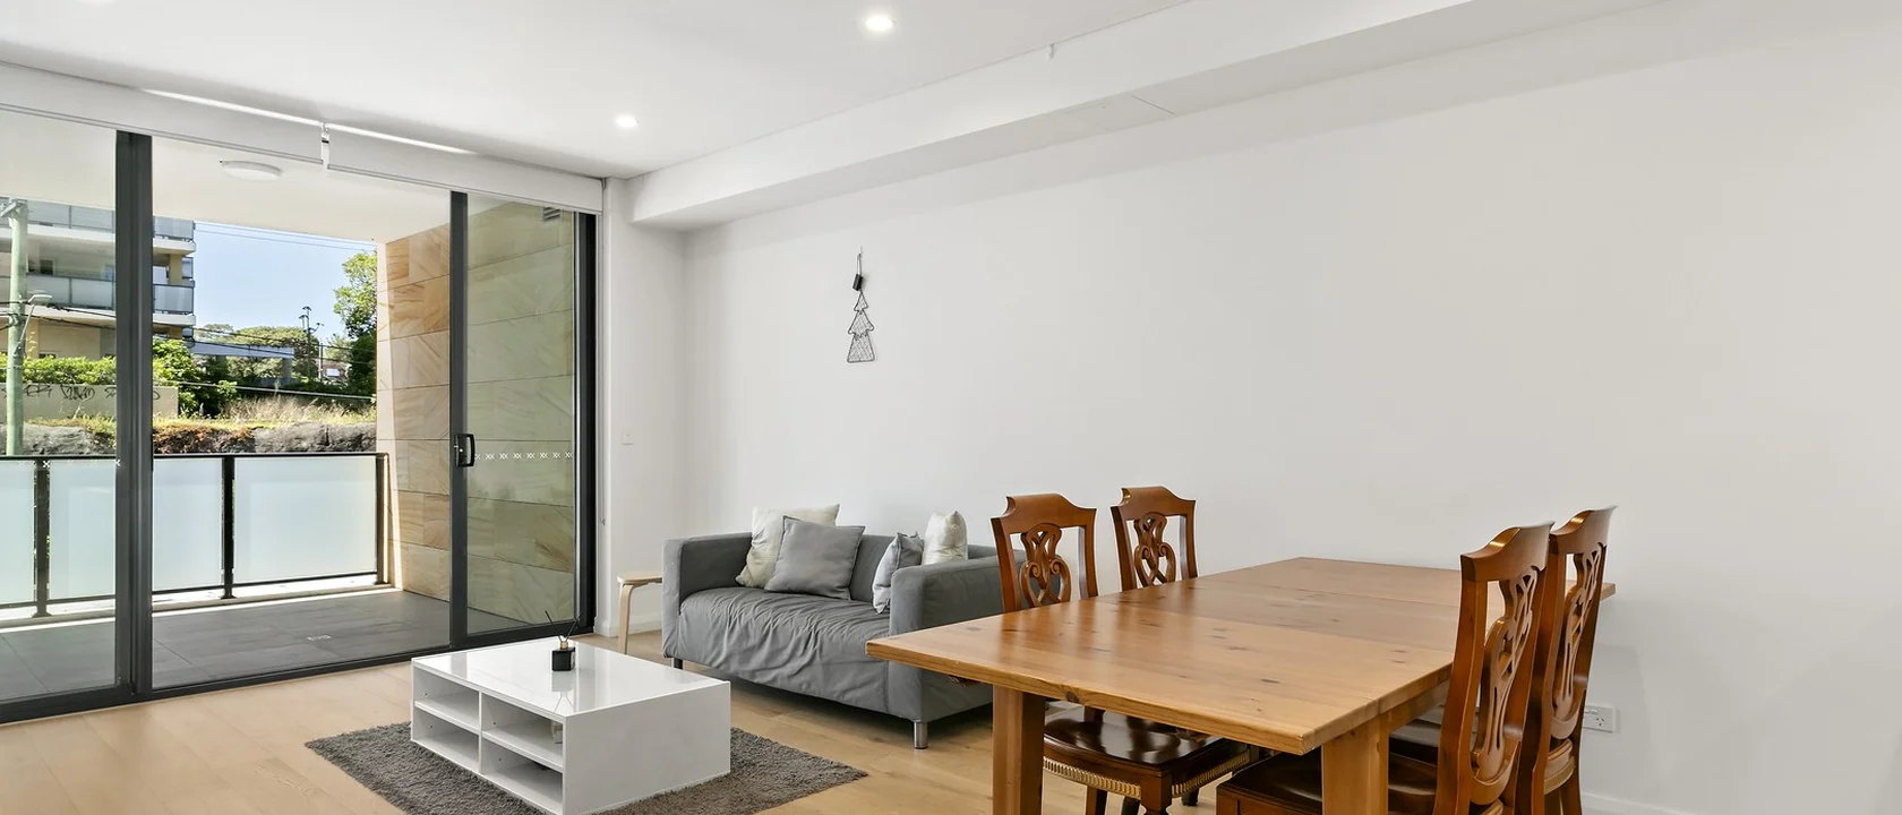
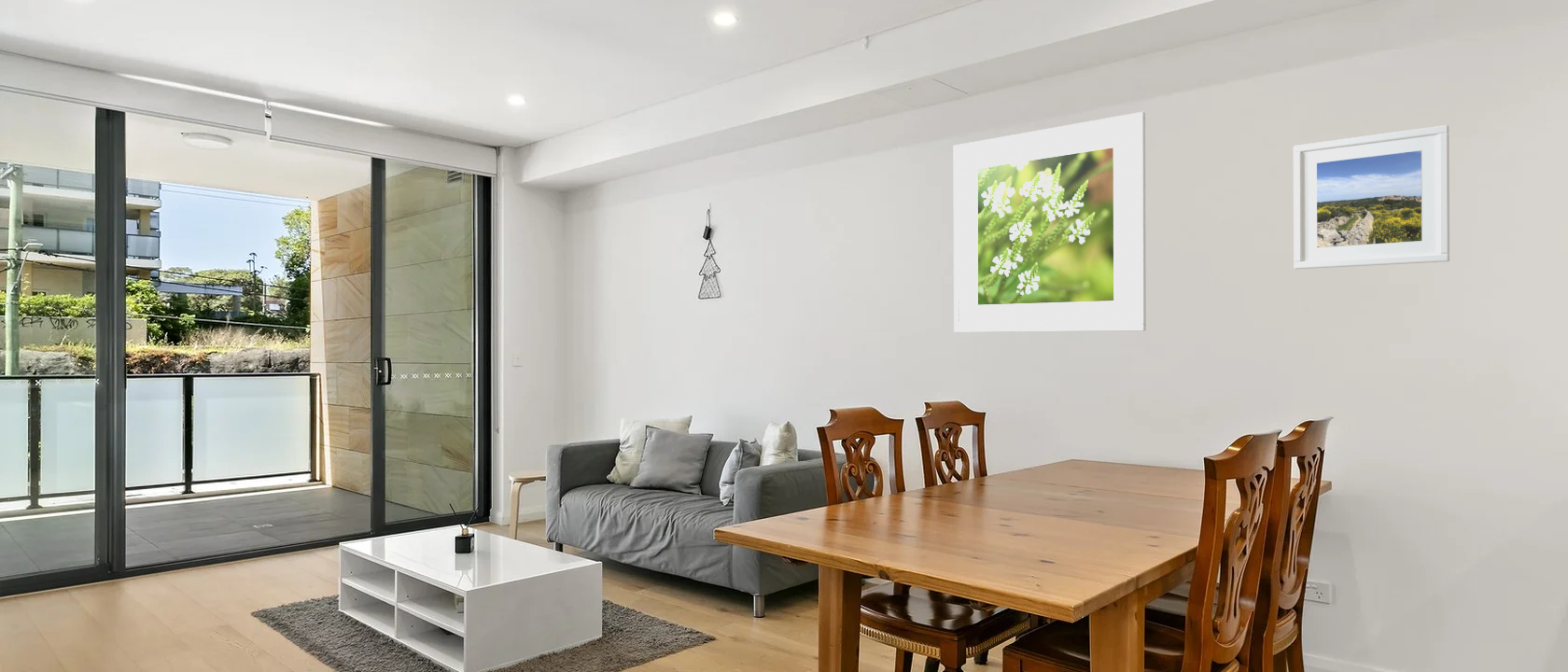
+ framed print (1042, 231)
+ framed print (1367, 201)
